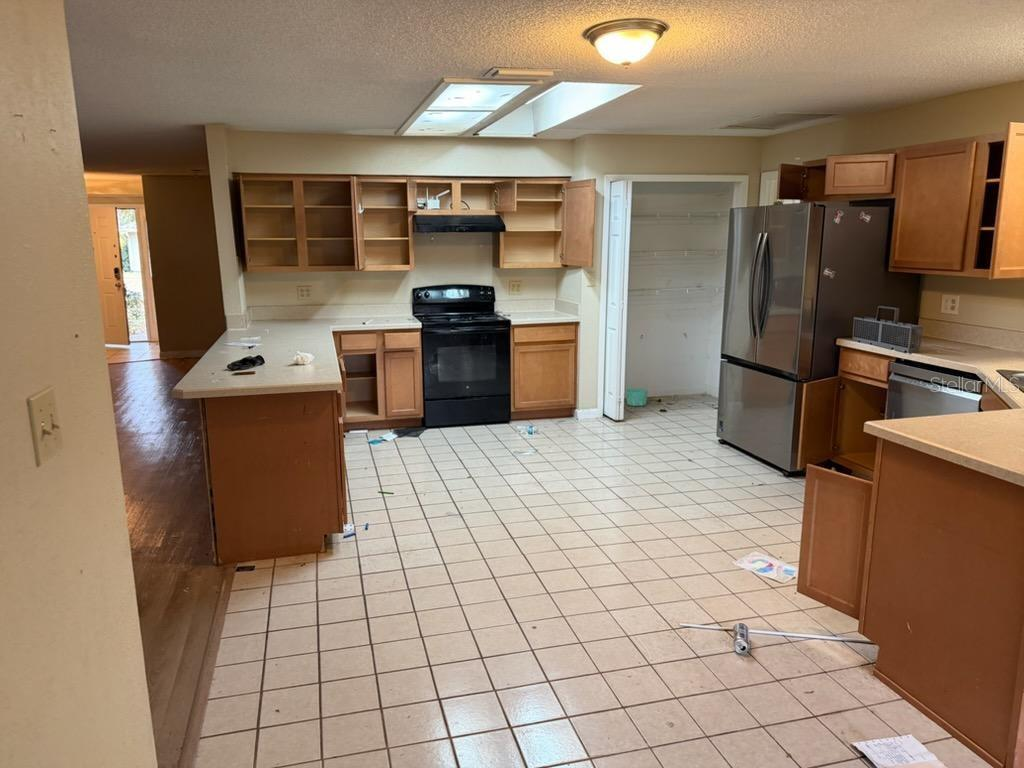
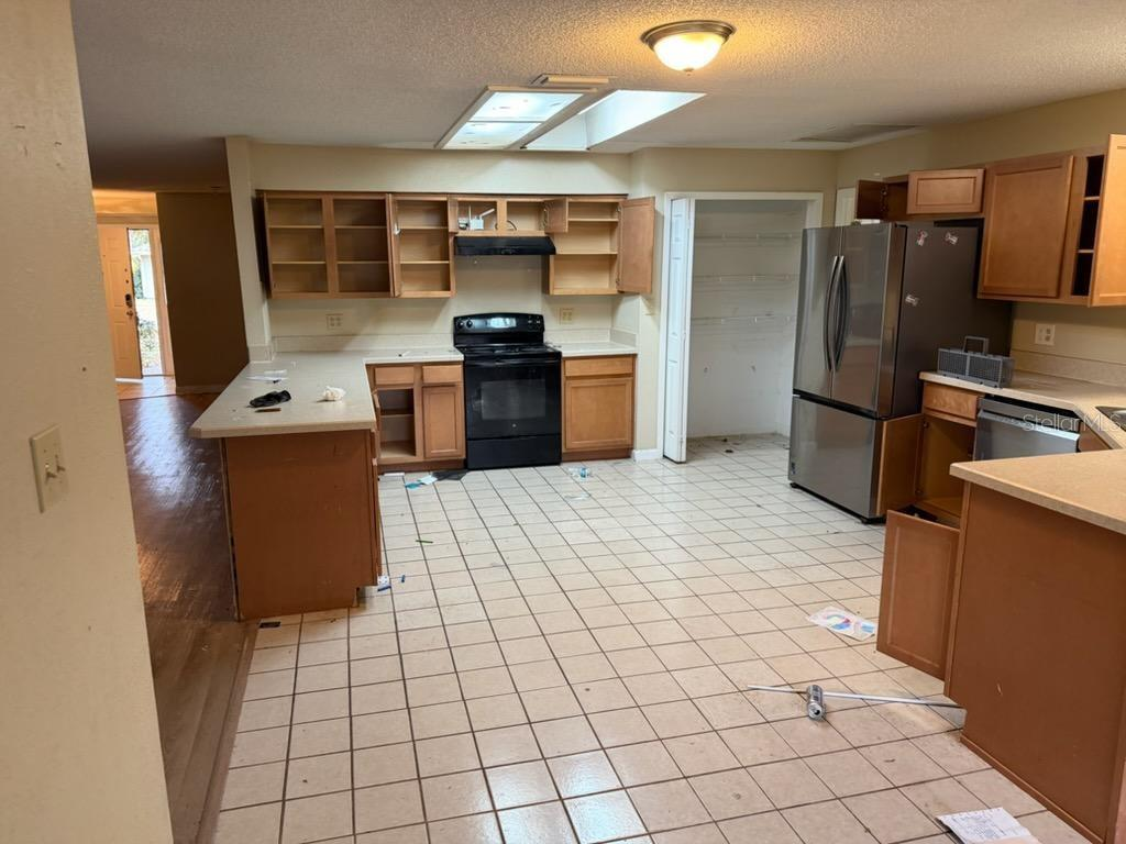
- basket (636, 396)
